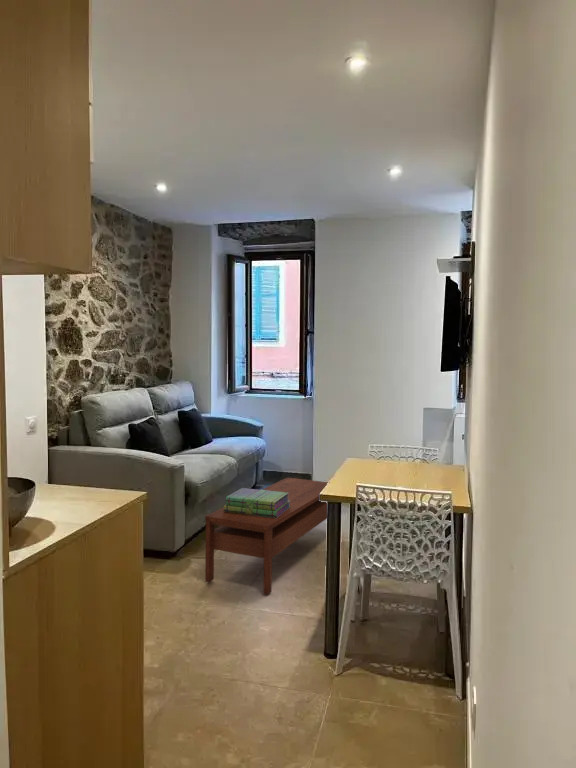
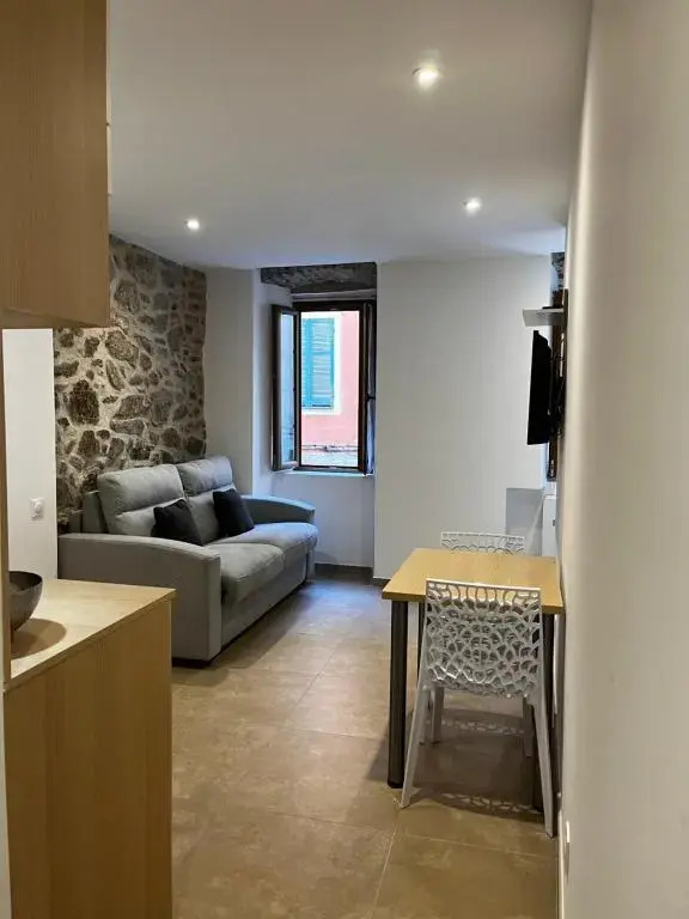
- coffee table (279, 527)
- stack of books (257, 501)
